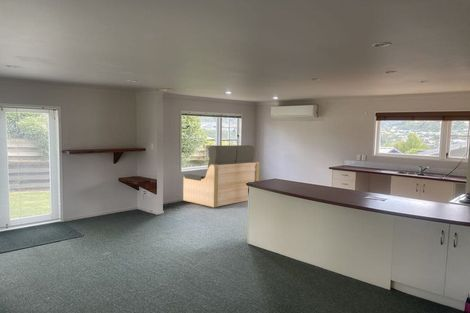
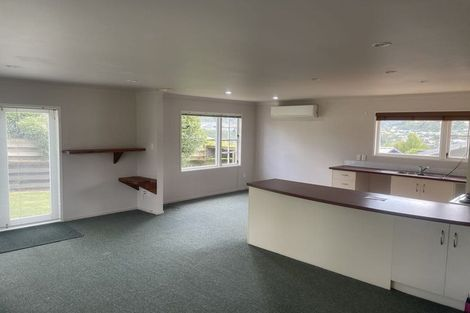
- loveseat (222, 172)
